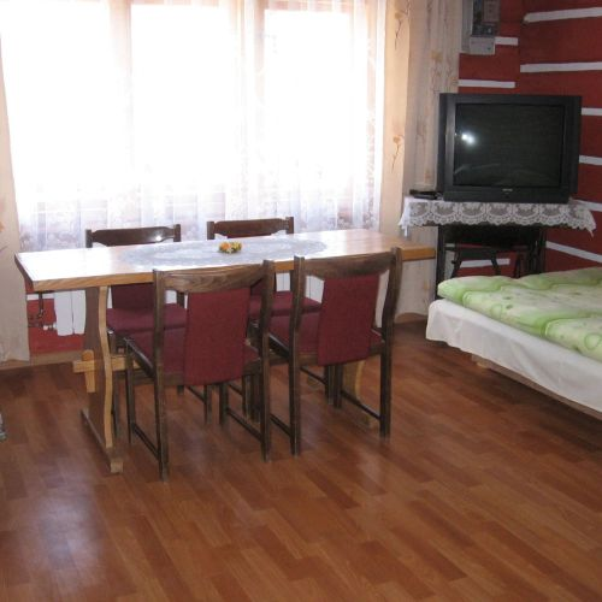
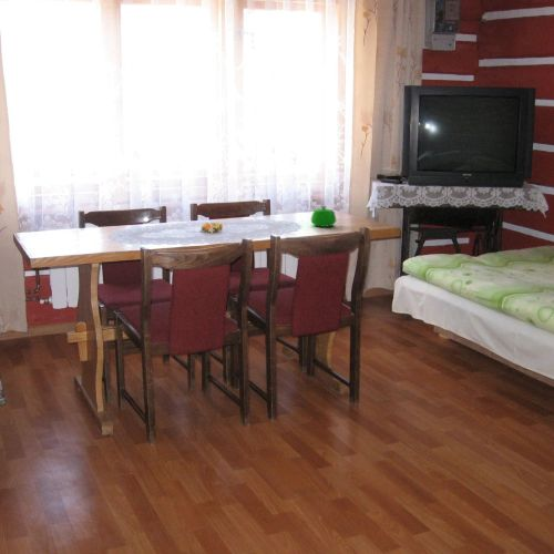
+ teapot (324, 216)
